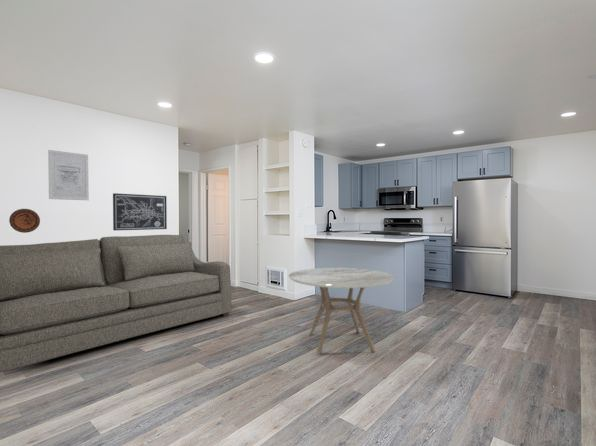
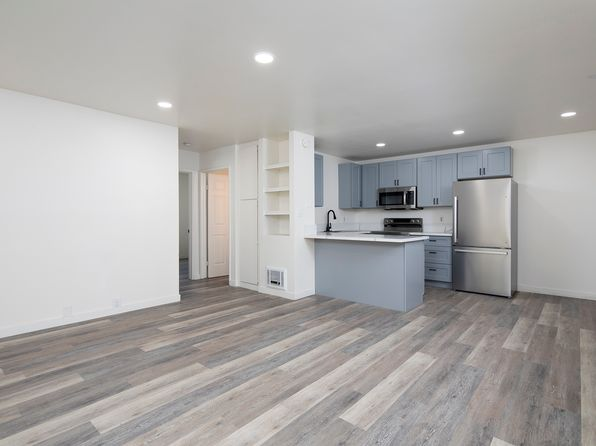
- wall art (141, 212)
- wall art (69, 176)
- decorative plate (24, 220)
- sofa (113, 283)
- dining table (340, 308)
